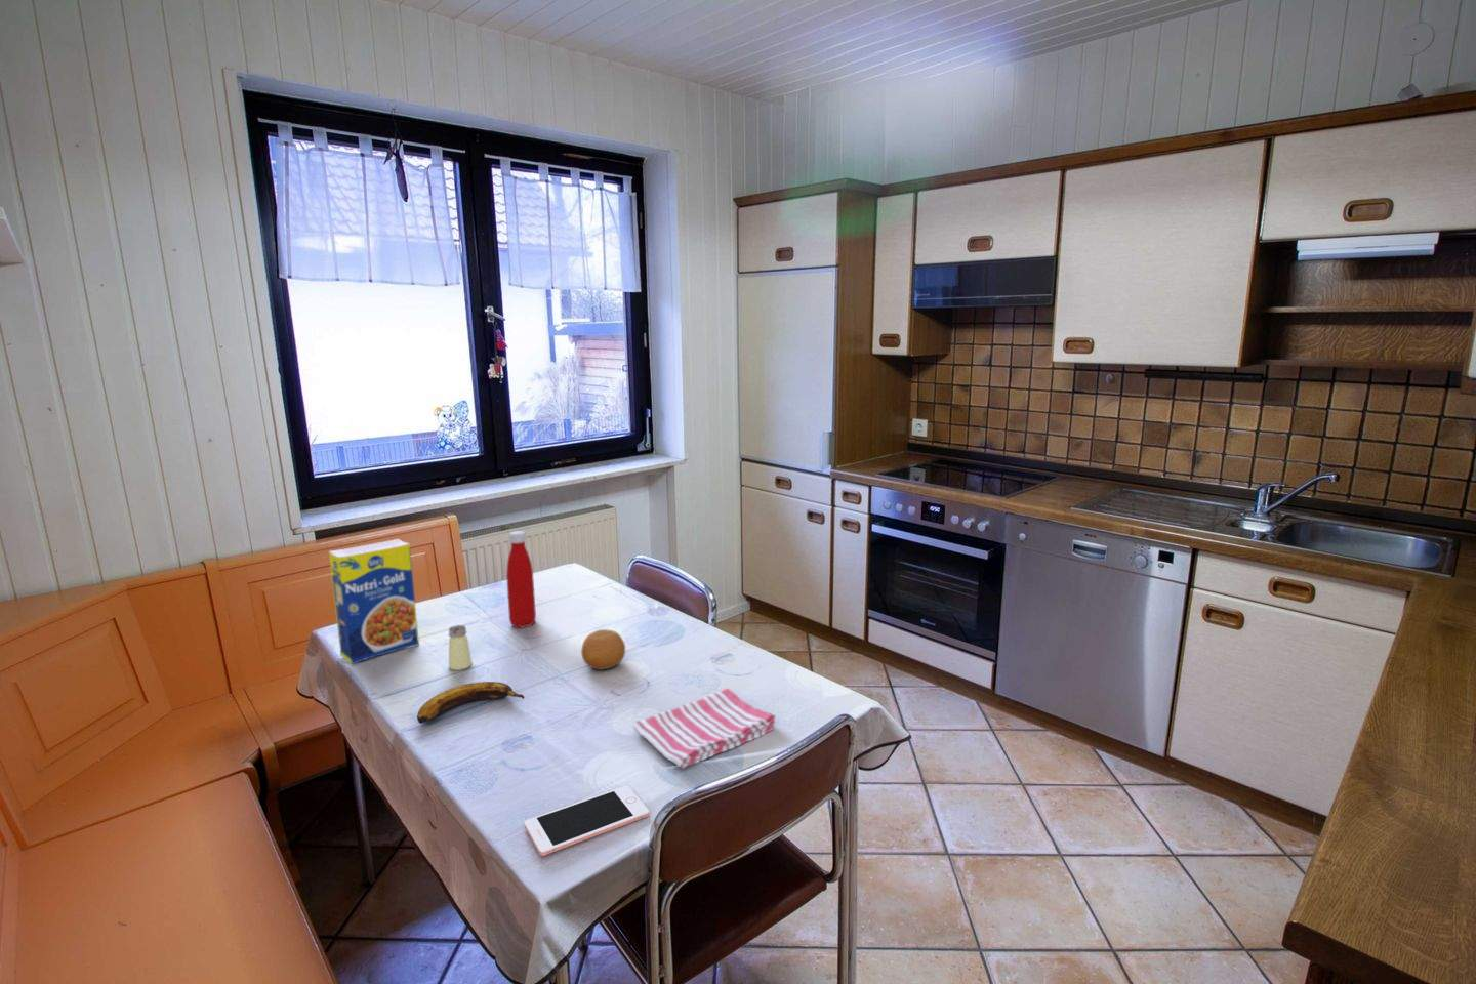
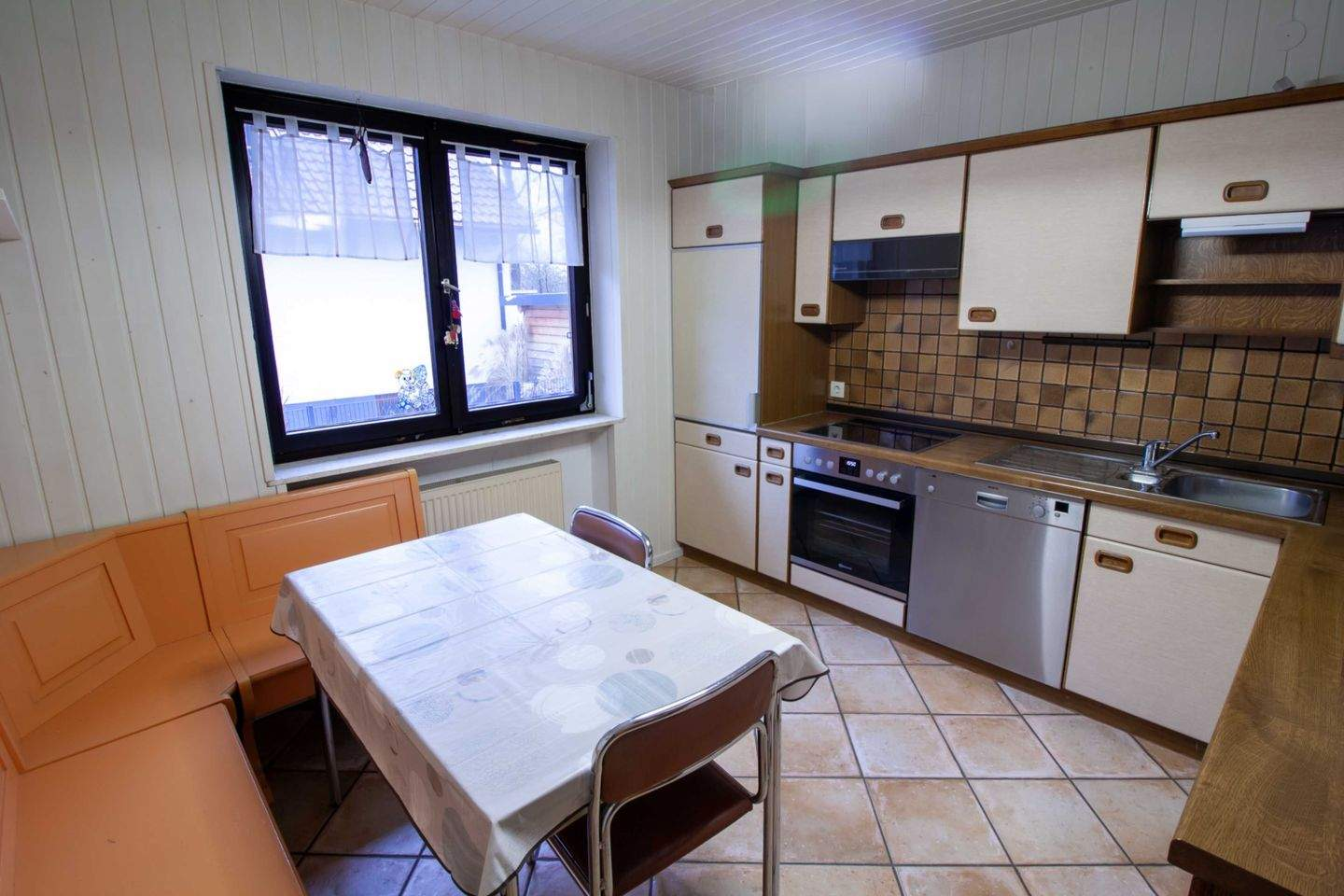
- banana (467, 700)
- saltshaker (458, 647)
- dish towel (704, 723)
- legume (376, 599)
- fruit (603, 649)
- cell phone (588, 818)
- bottle (519, 578)
